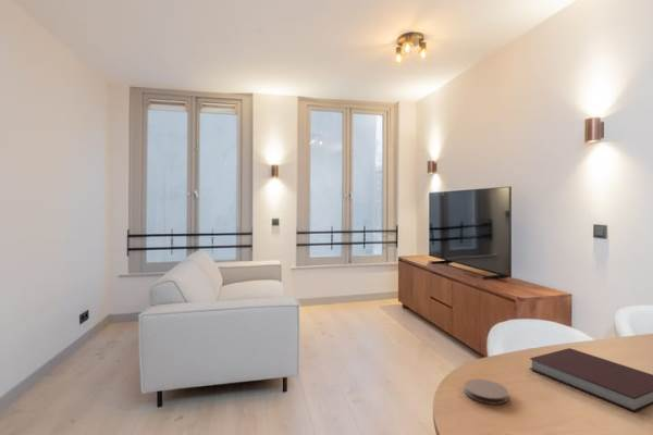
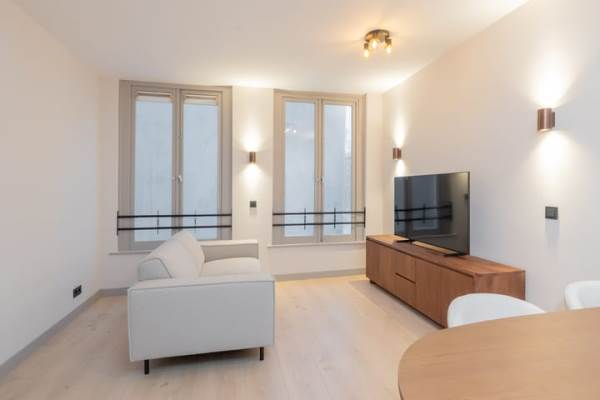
- coaster (485, 390)
- notebook (596, 374)
